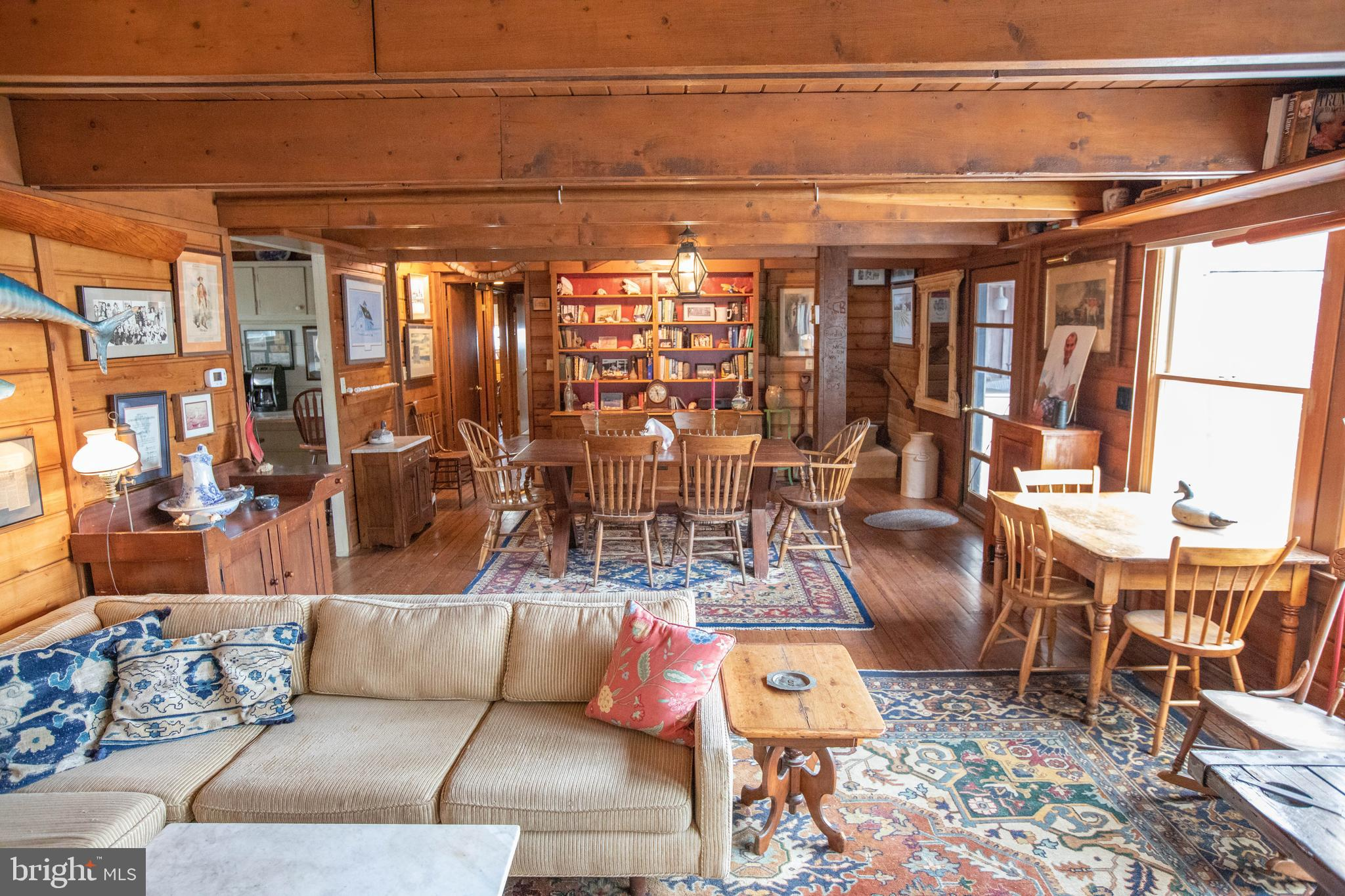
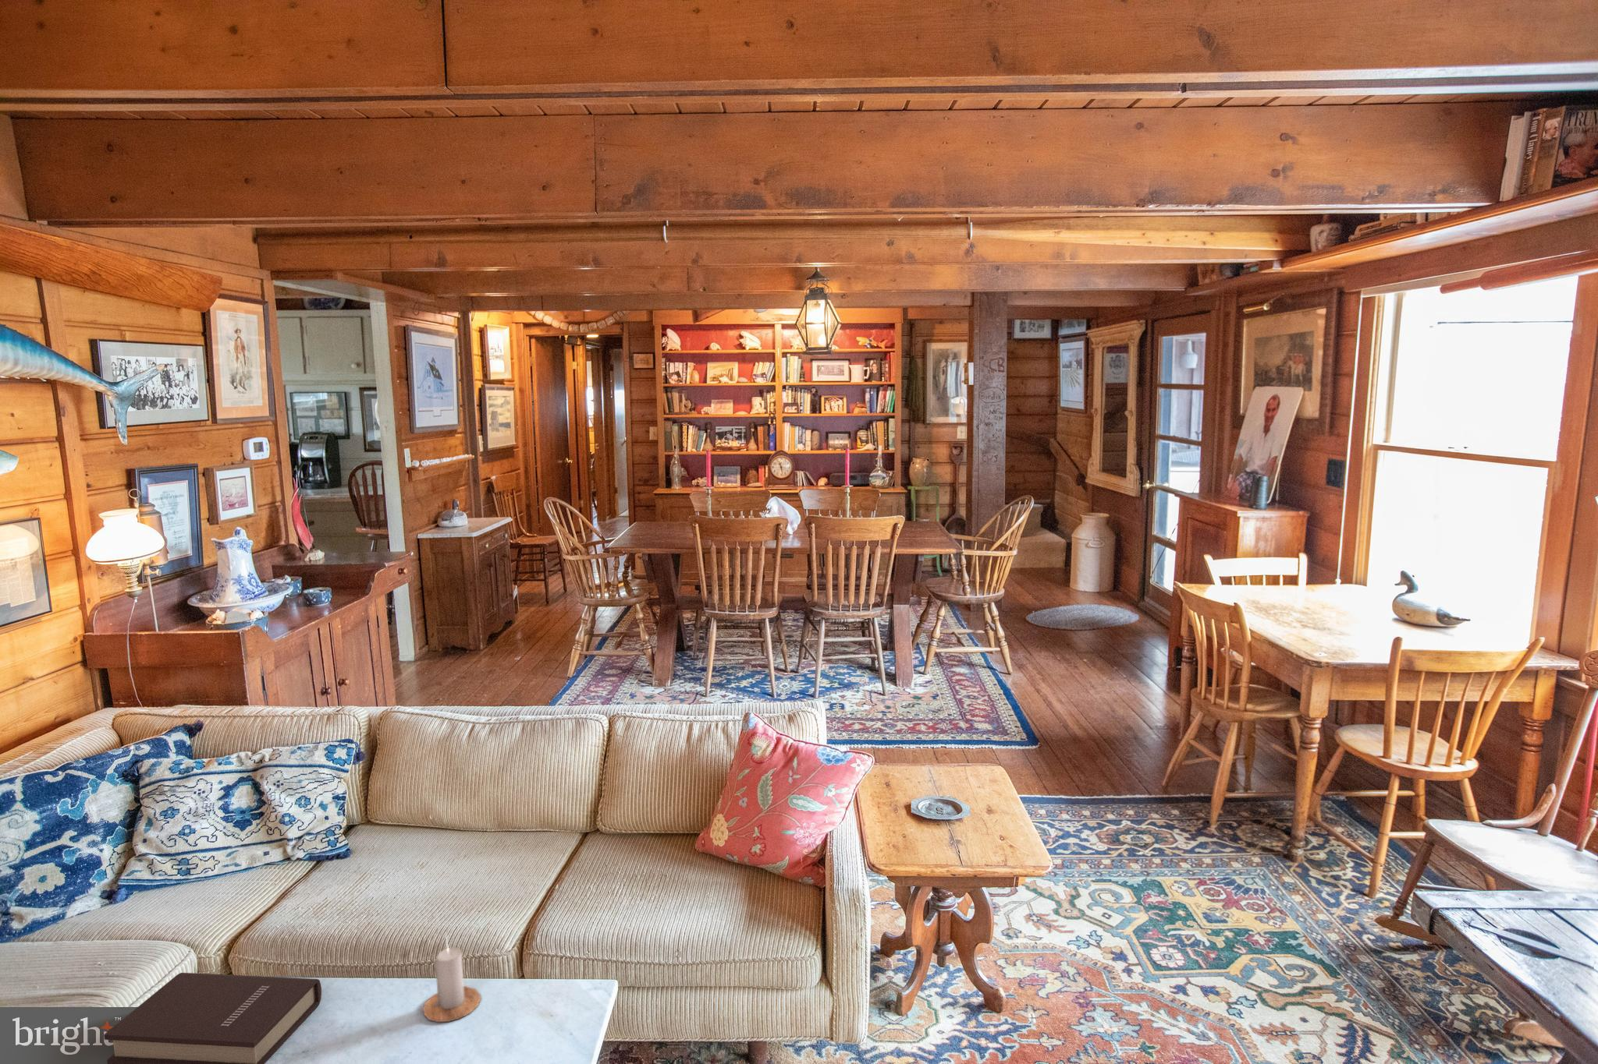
+ book (219, 1018)
+ candle (449, 968)
